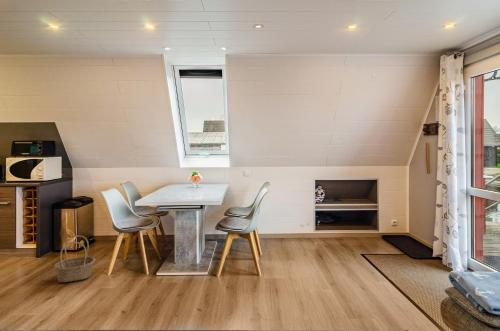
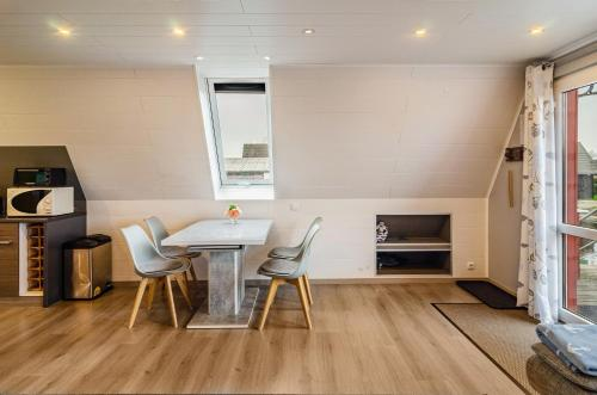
- basket (75, 258)
